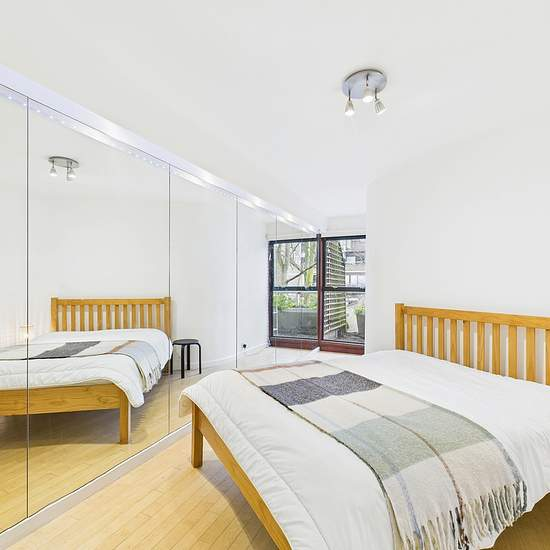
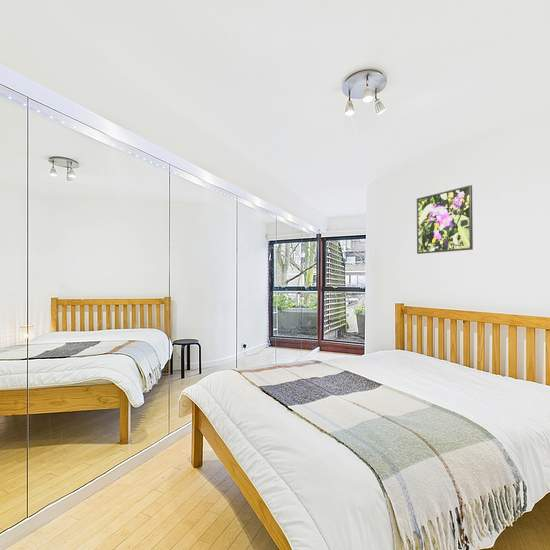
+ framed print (442, 222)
